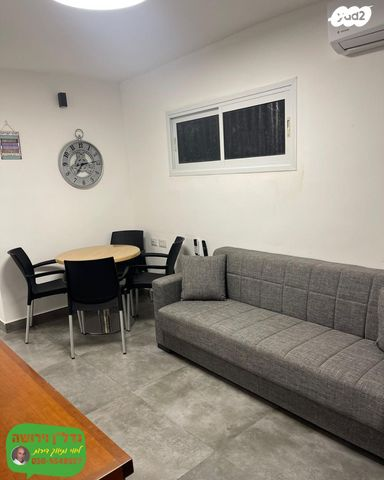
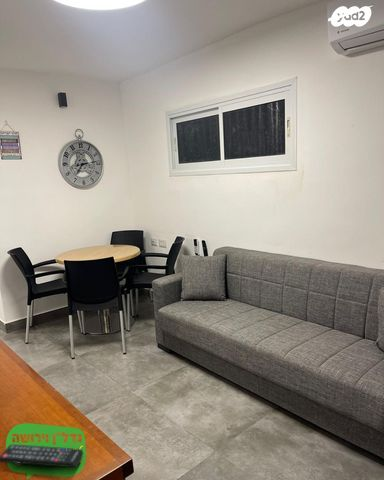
+ remote control (40, 456)
